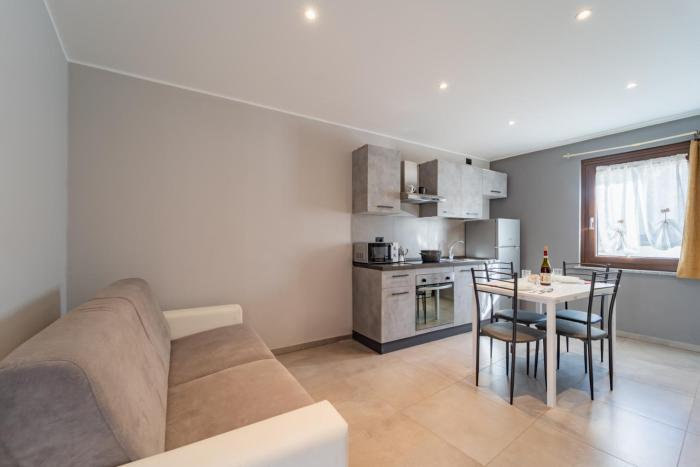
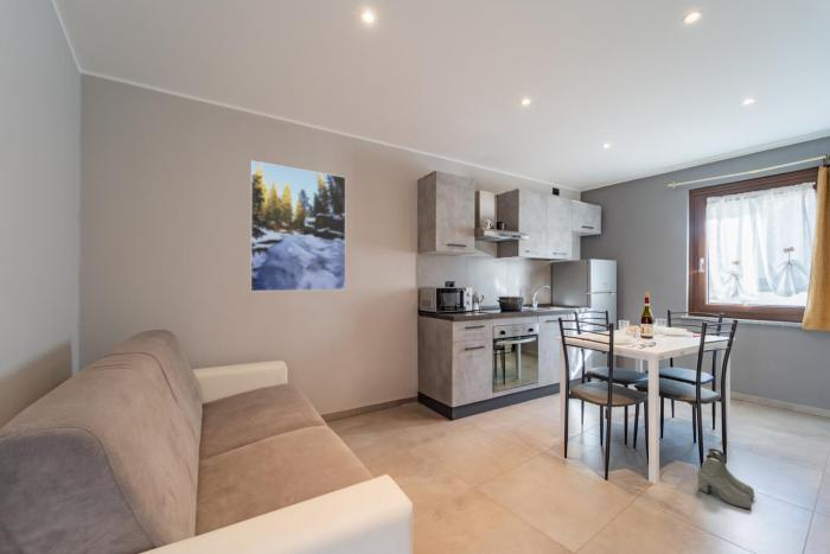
+ boots (724, 475)
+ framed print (301, 229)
